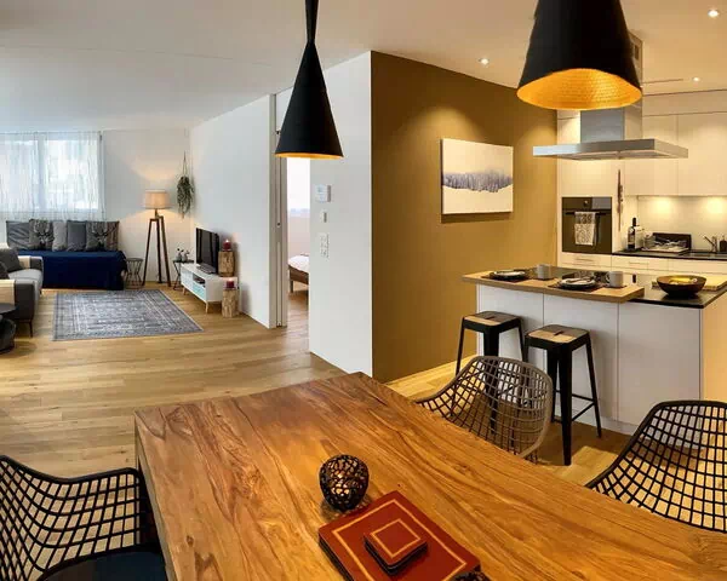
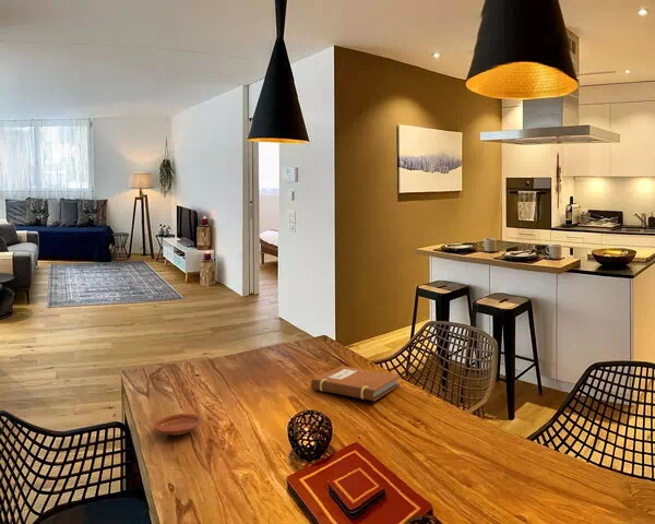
+ plate (178, 427)
+ notebook (354, 382)
